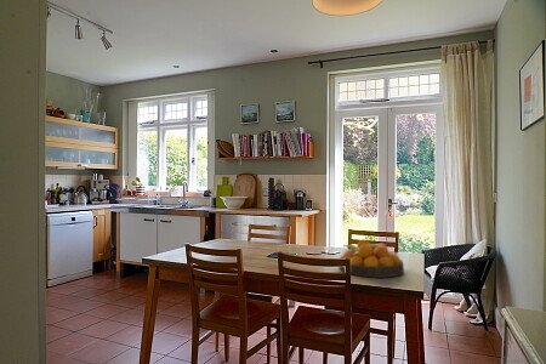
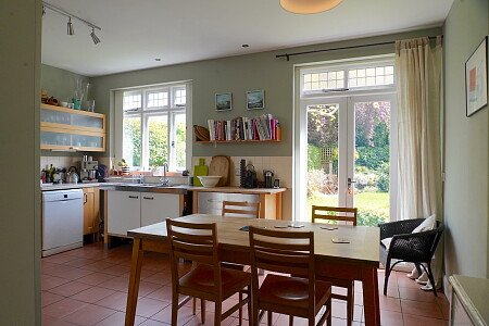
- fruit bowl (370, 255)
